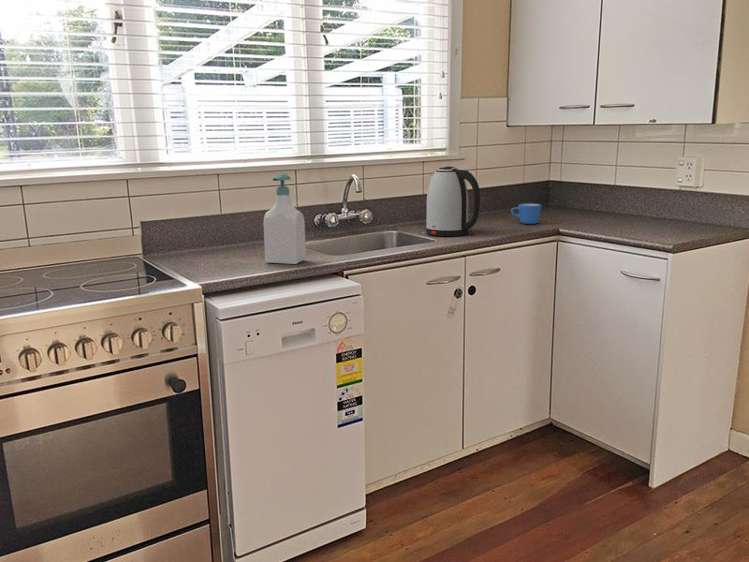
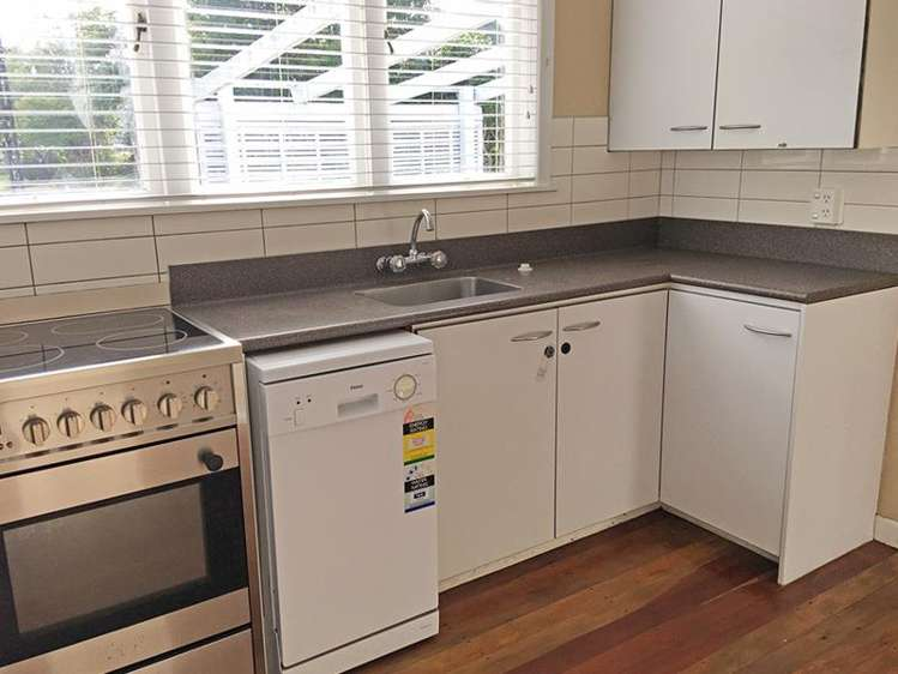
- mug (525, 214)
- soap bottle (282, 218)
- kettle (453, 200)
